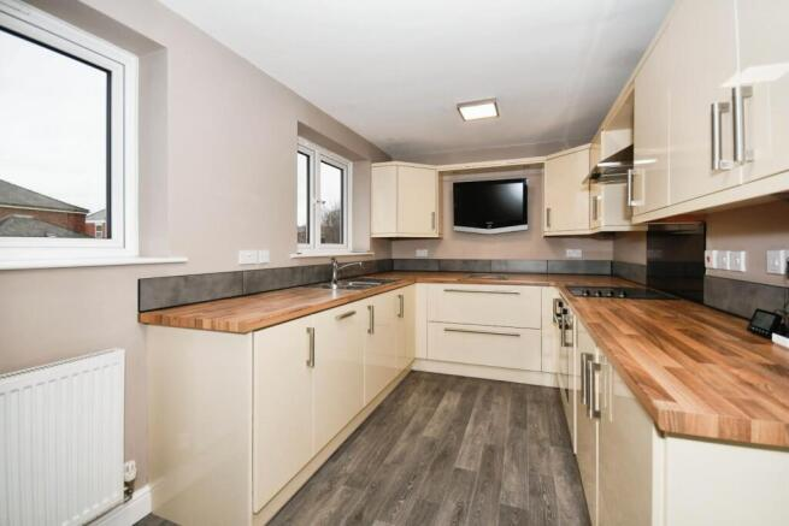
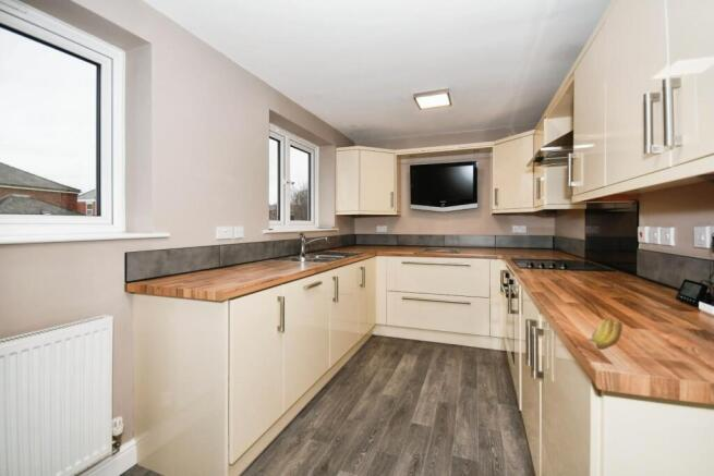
+ banana (620, 333)
